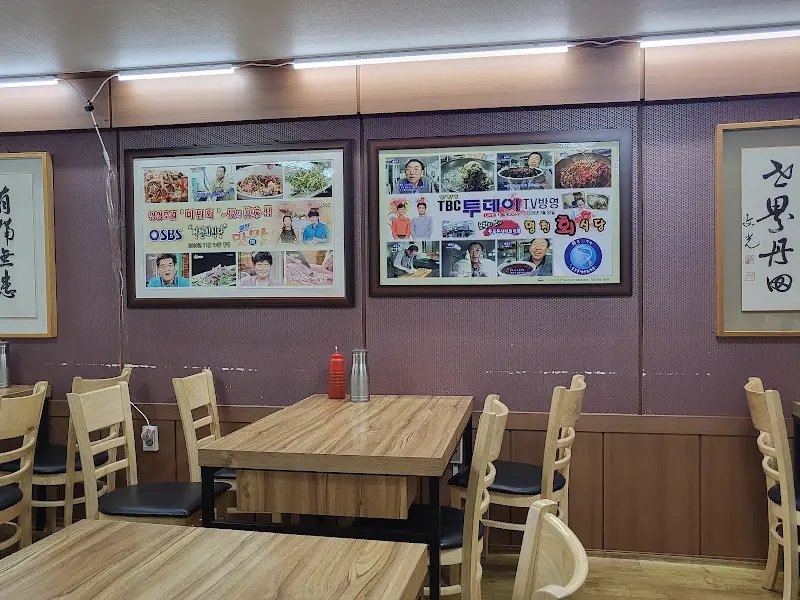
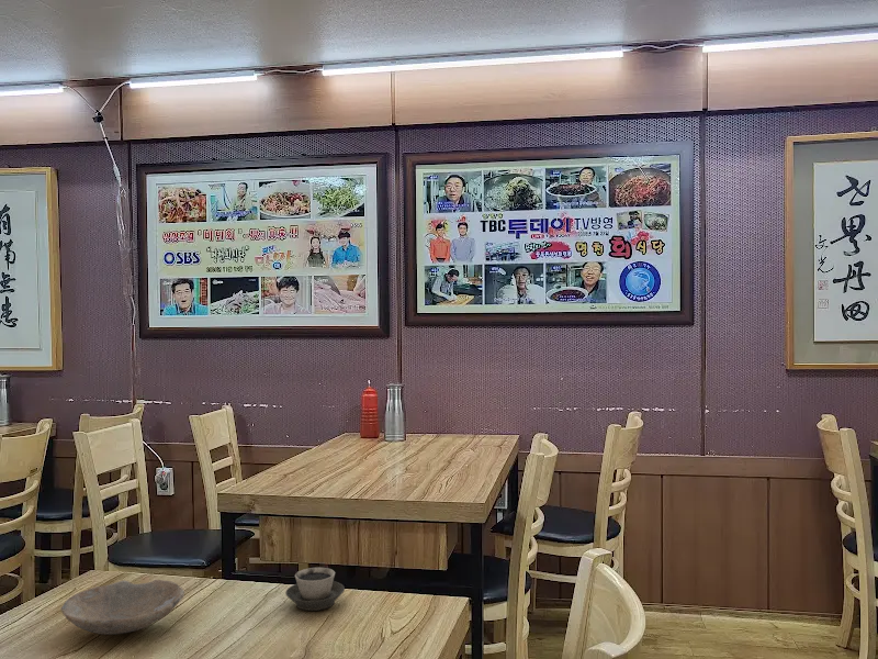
+ cup (315, 589)
+ bowl (124, 612)
